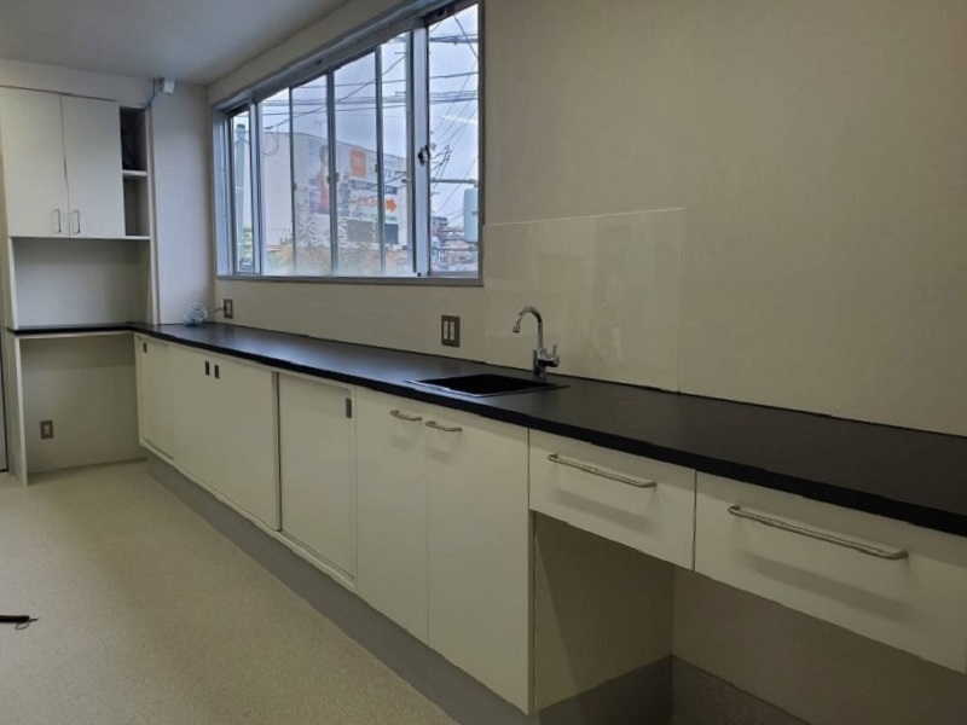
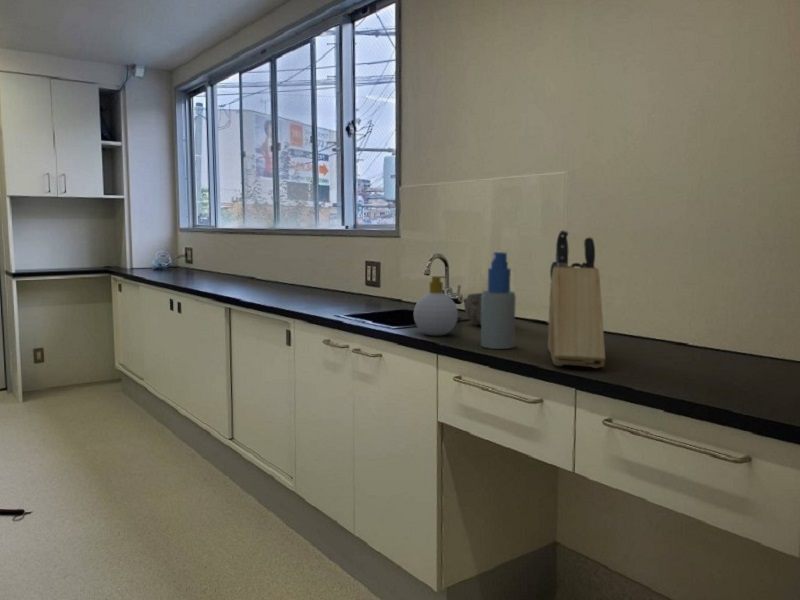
+ soap bottle (435, 305)
+ bowl (481, 308)
+ spray bottle (498, 299)
+ knife block (574, 293)
